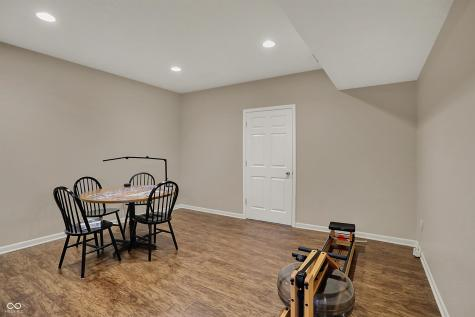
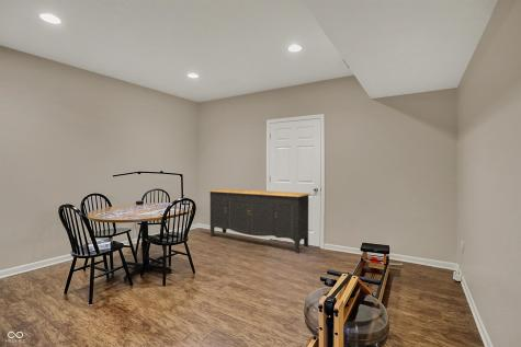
+ sideboard (256, 216)
